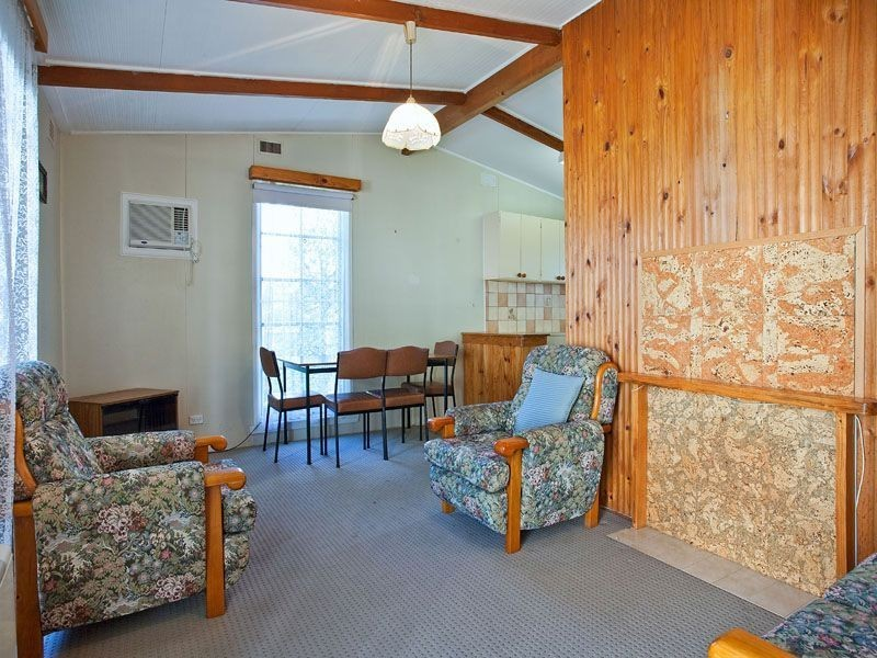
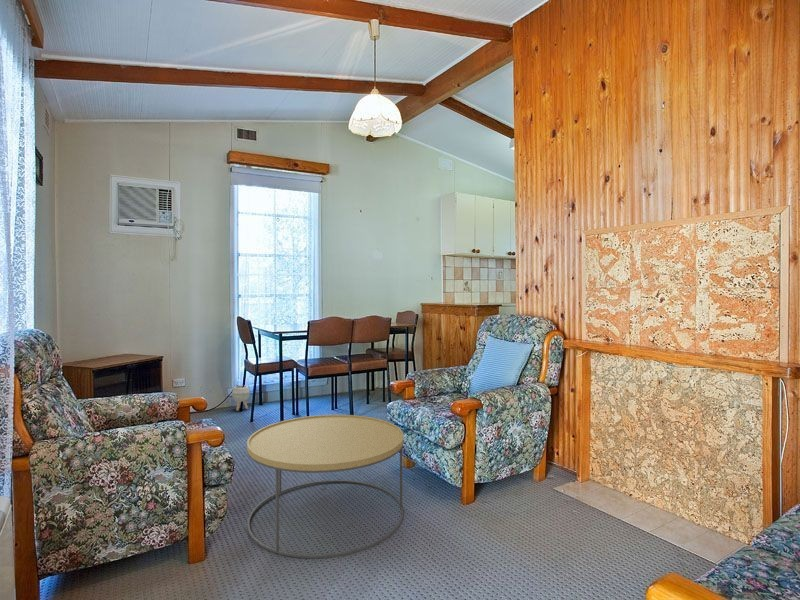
+ coffee table (326, 472)
+ planter (240, 397)
